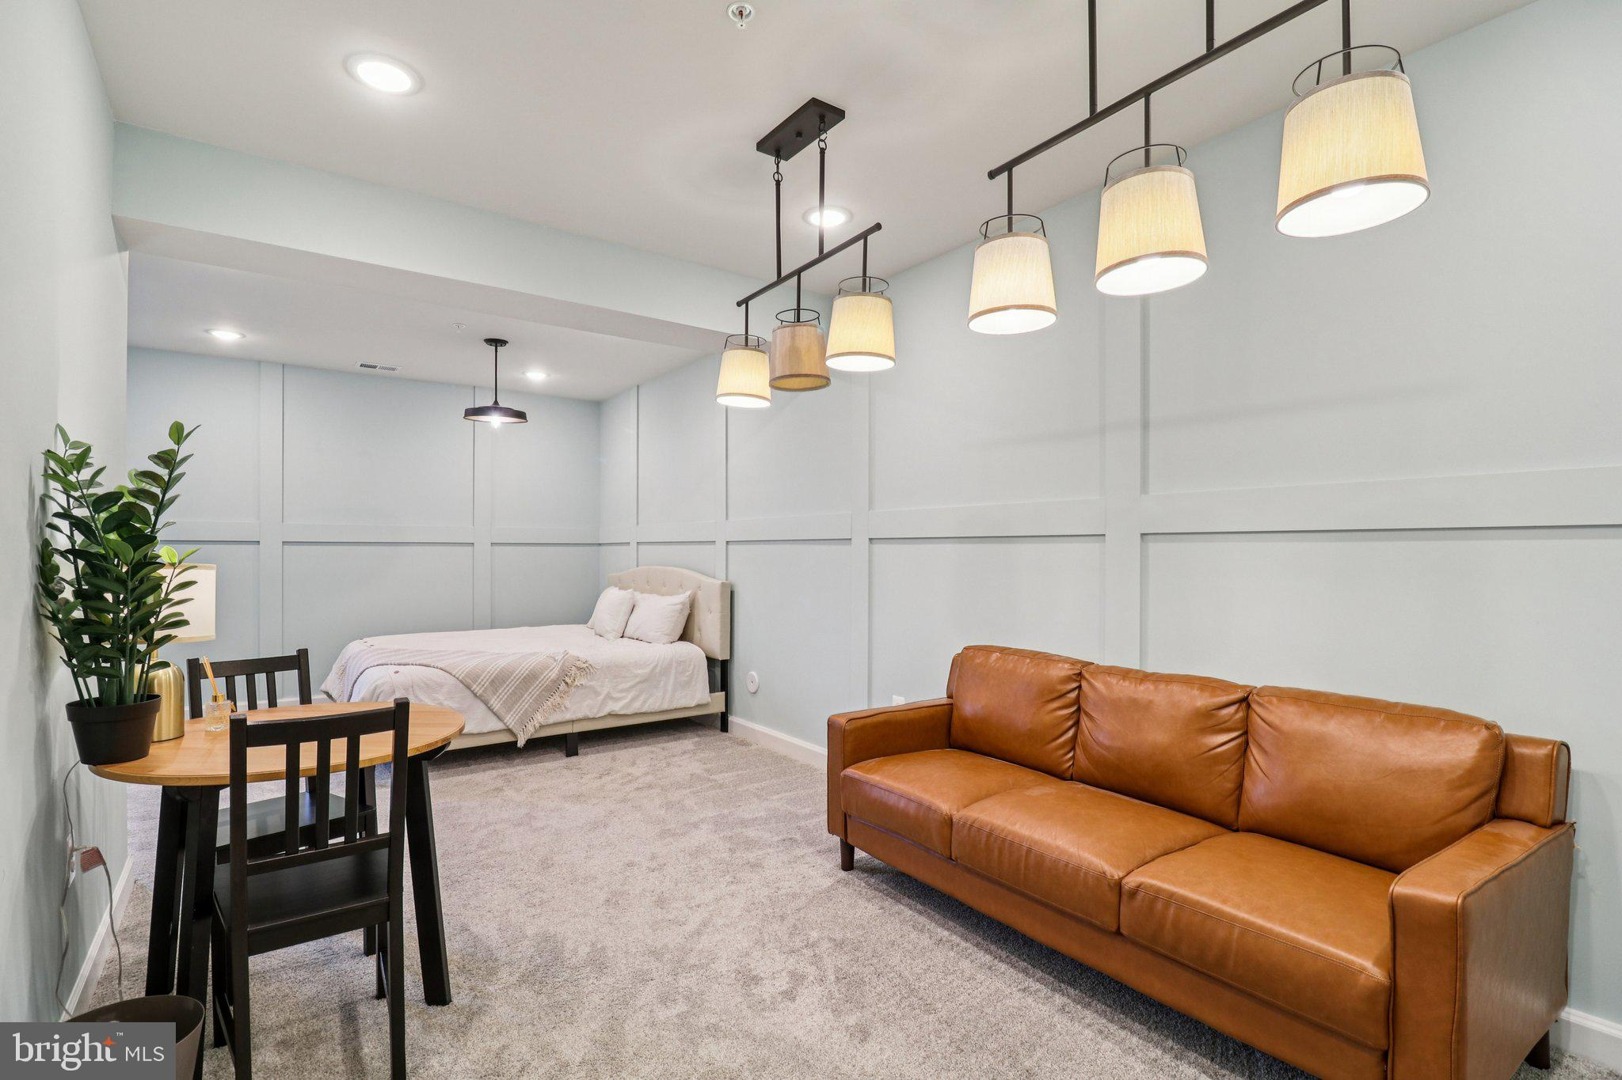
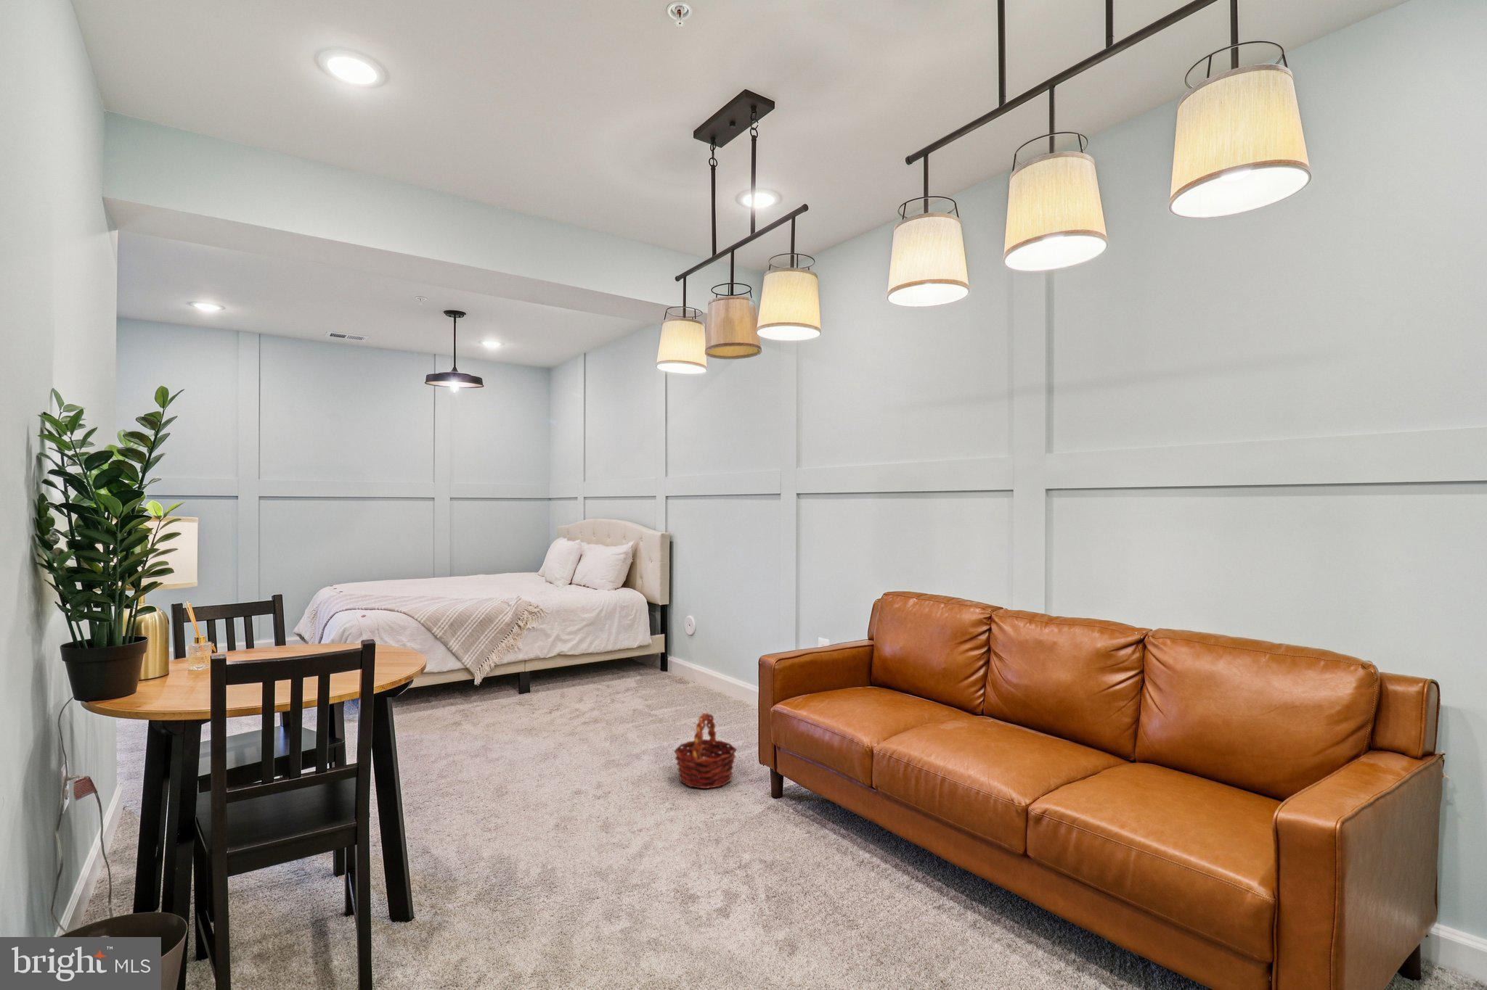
+ basket (705, 746)
